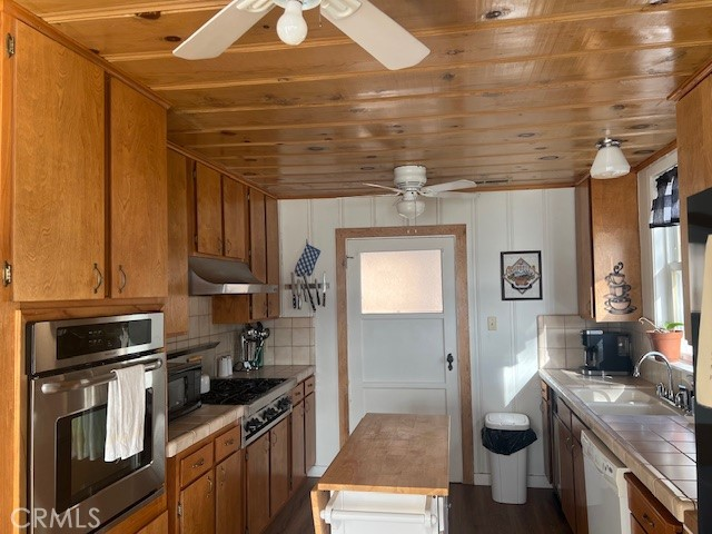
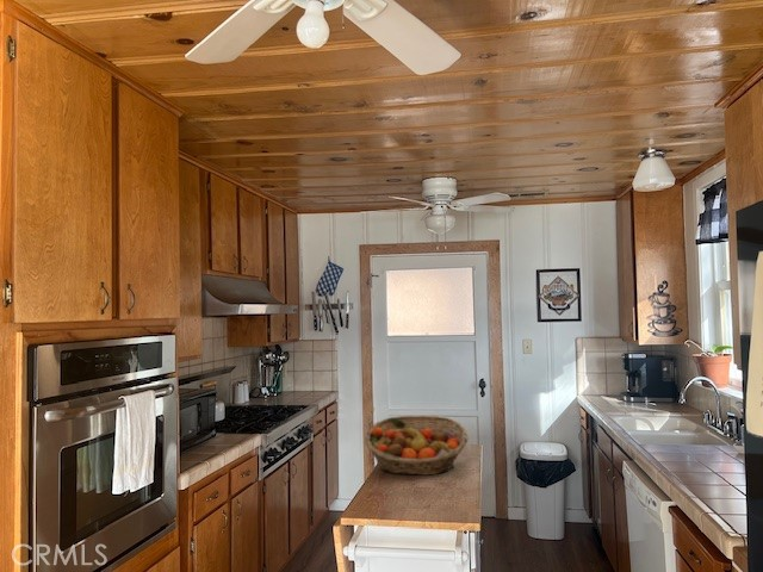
+ fruit basket (416, 443)
